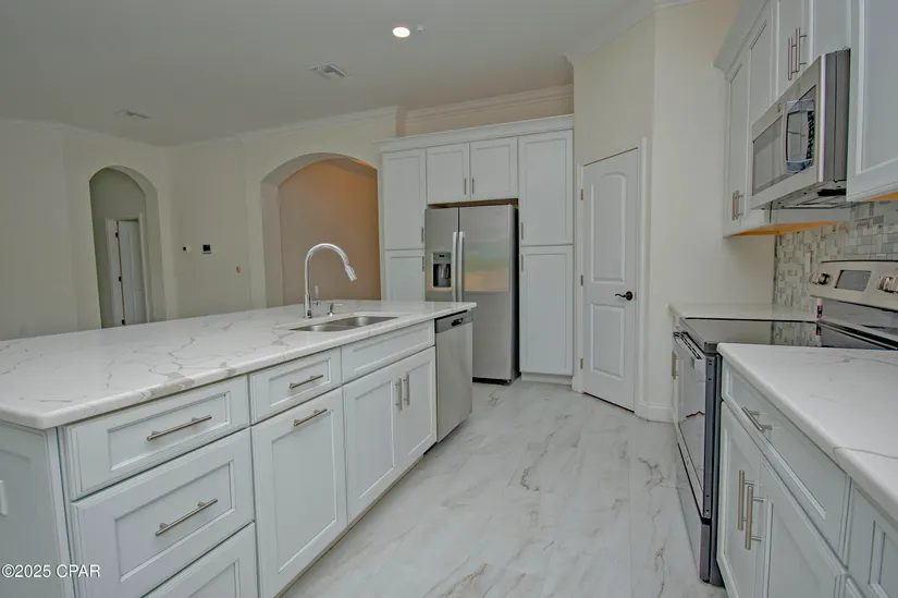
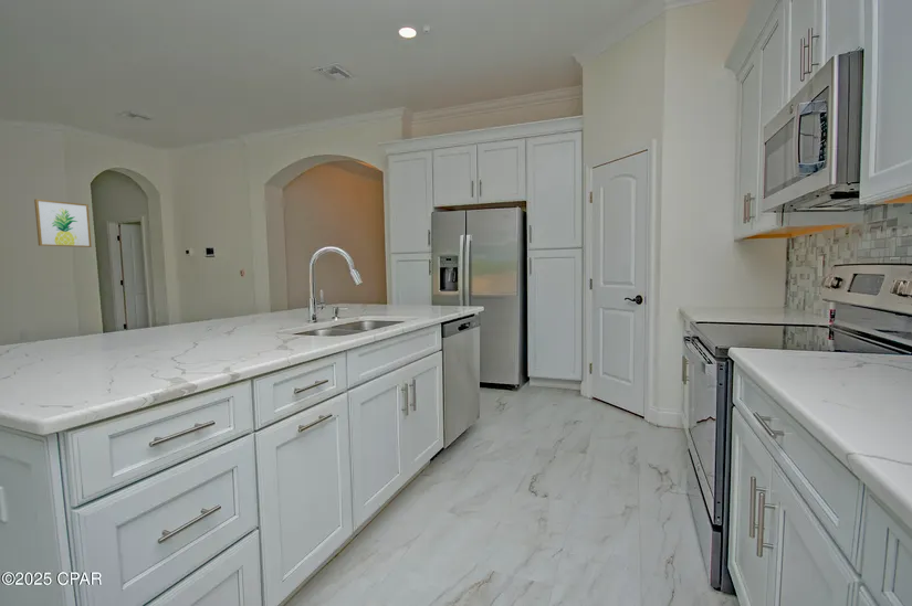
+ wall art (64, 224)
